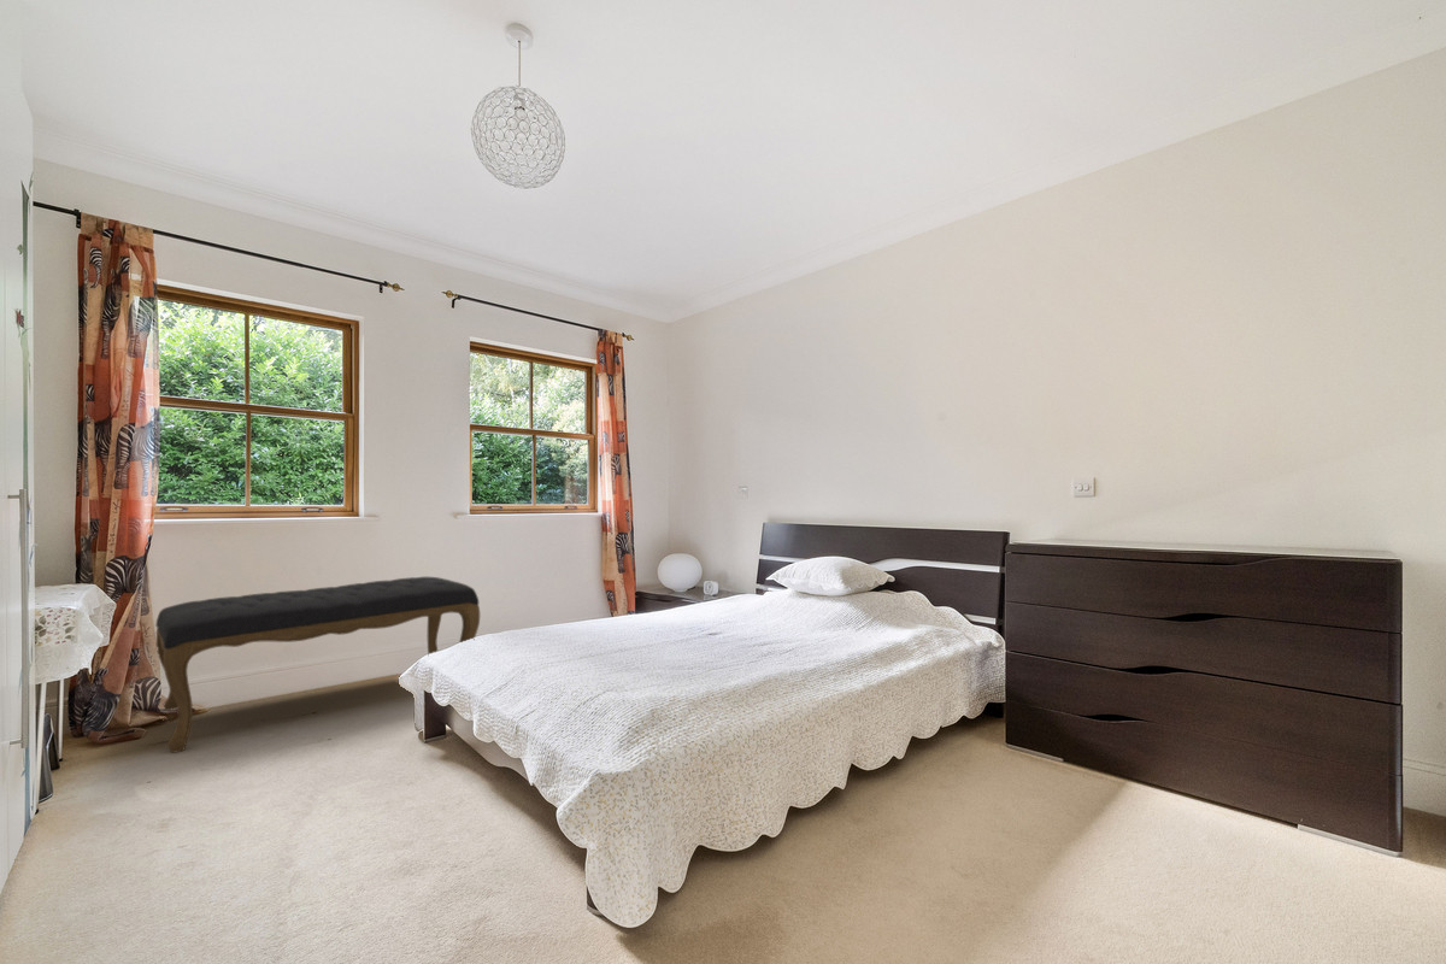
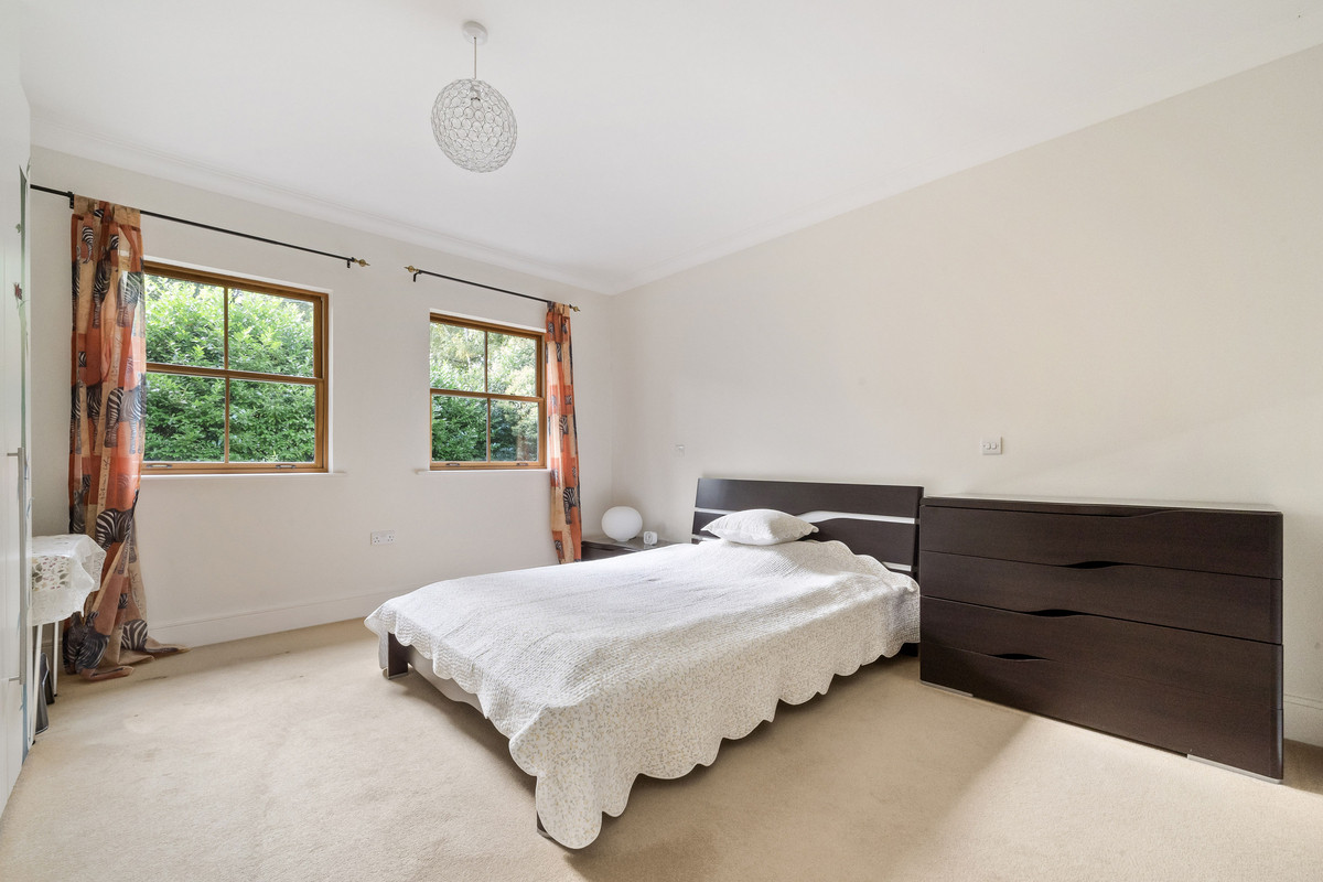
- bench (327, 634)
